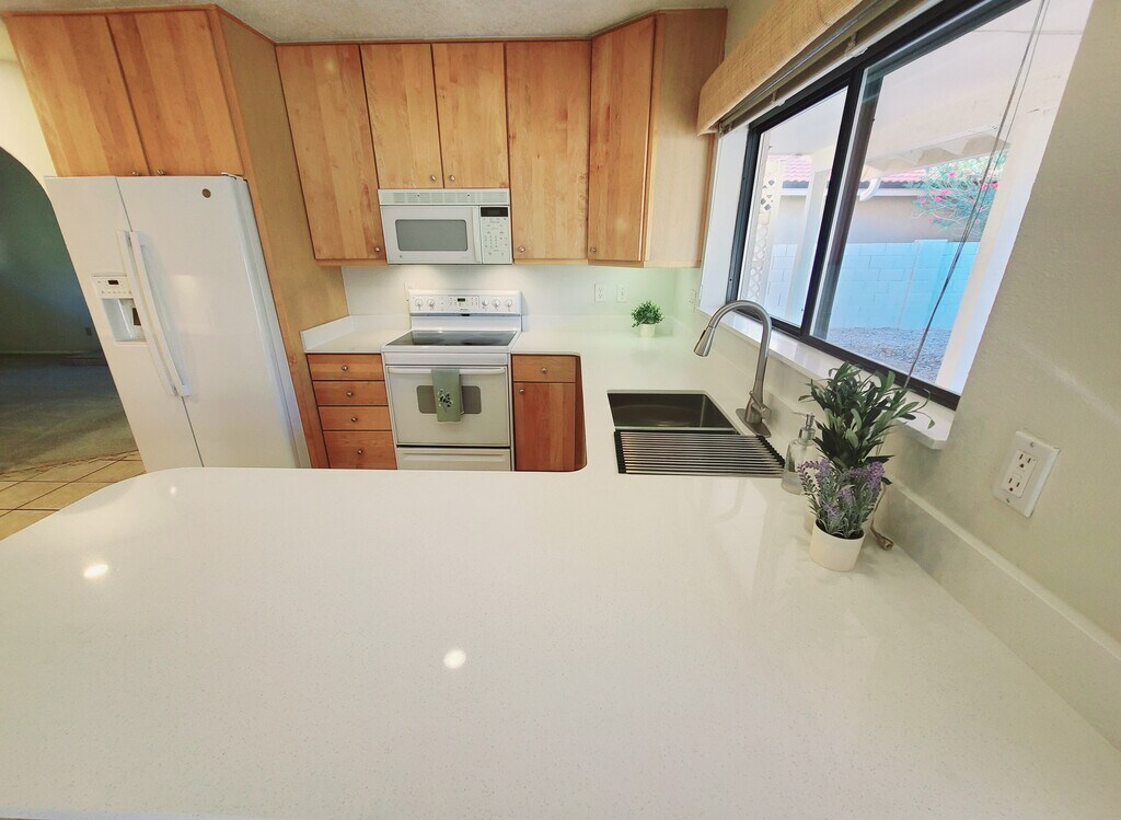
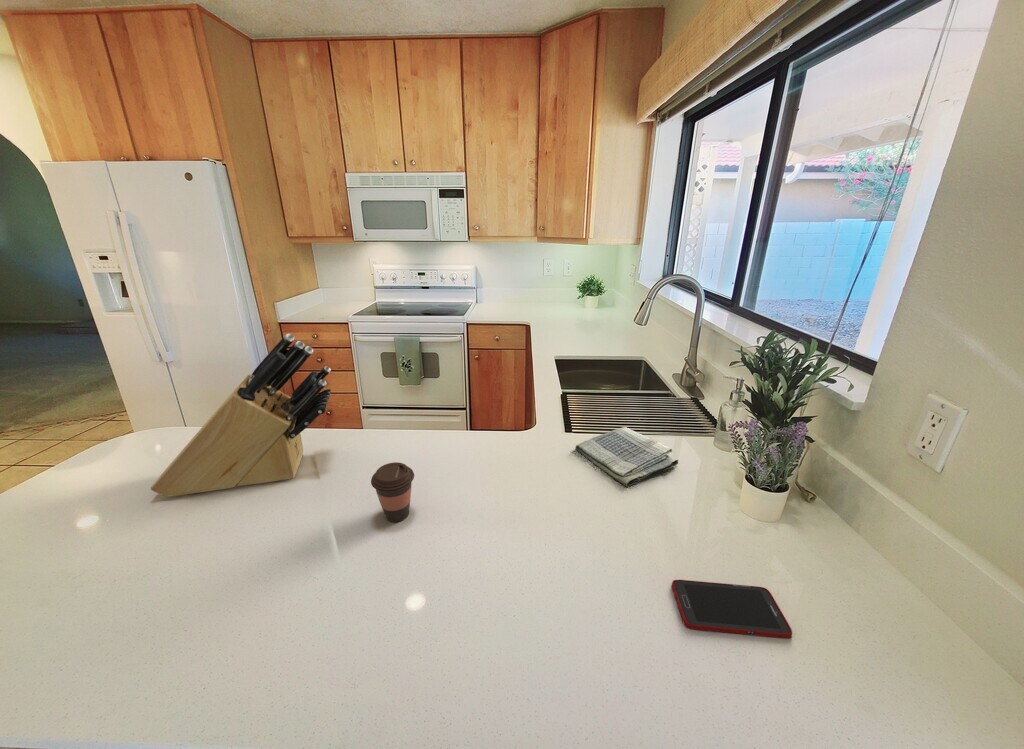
+ knife block (243, 411)
+ cell phone (728, 607)
+ coffee cup (394, 493)
+ dish towel (626, 452)
